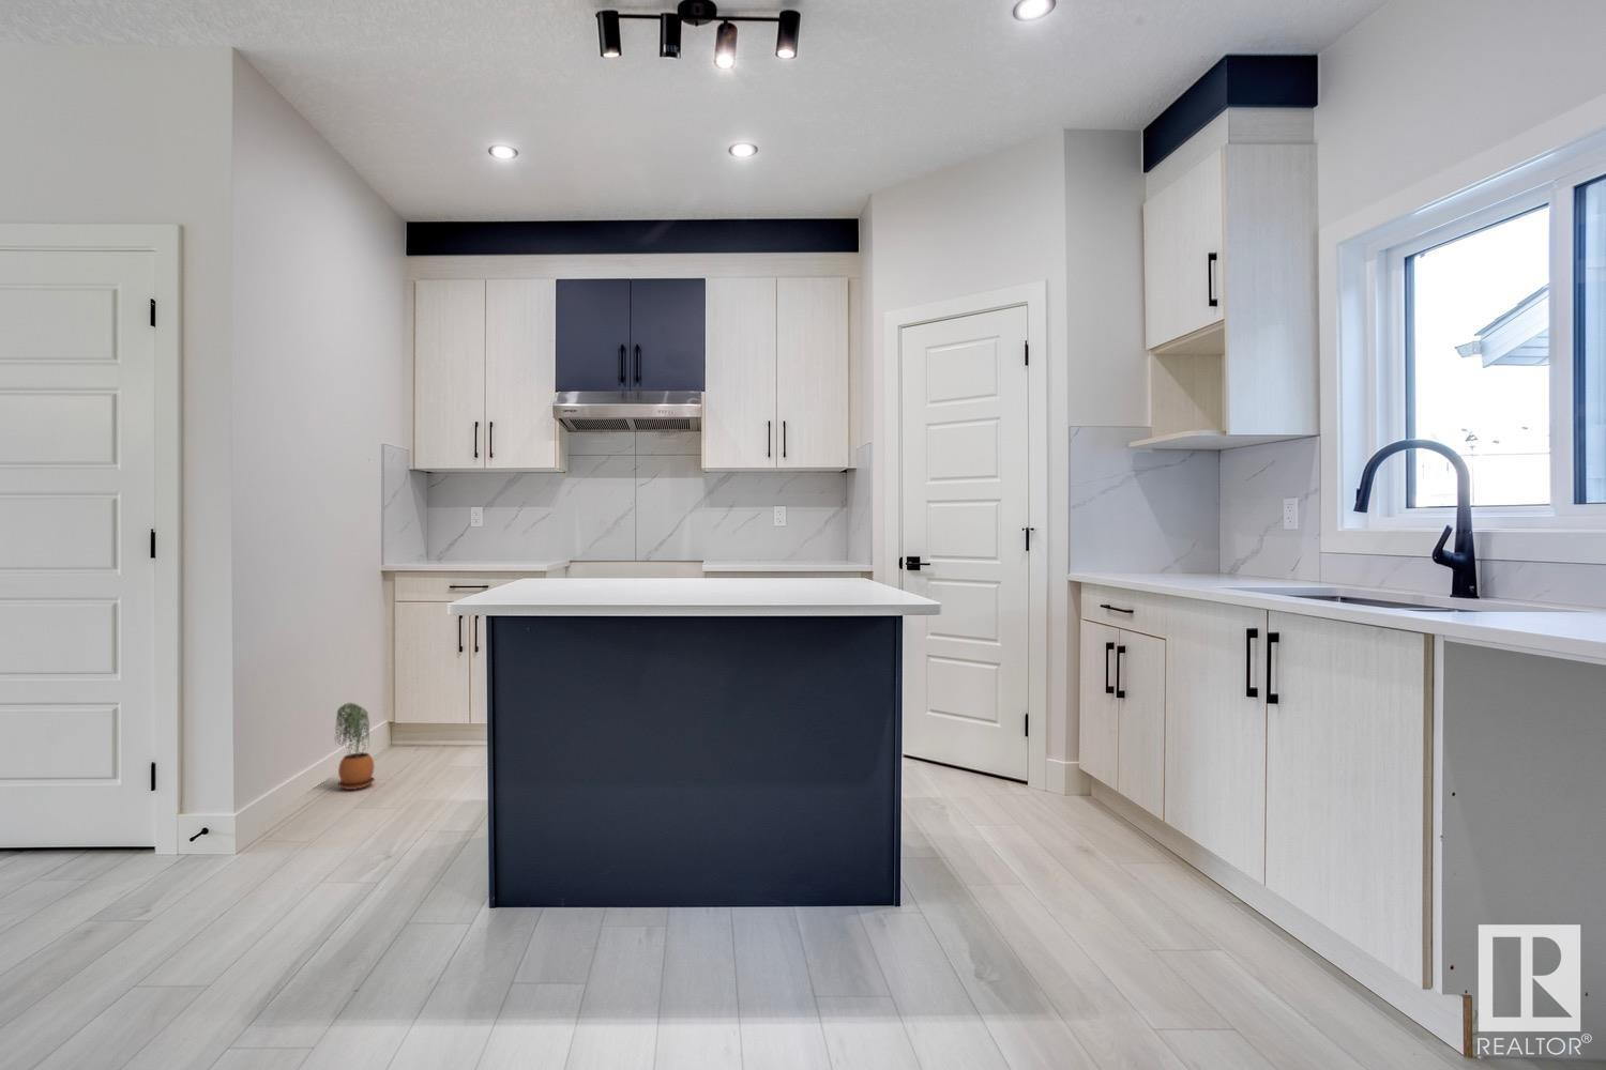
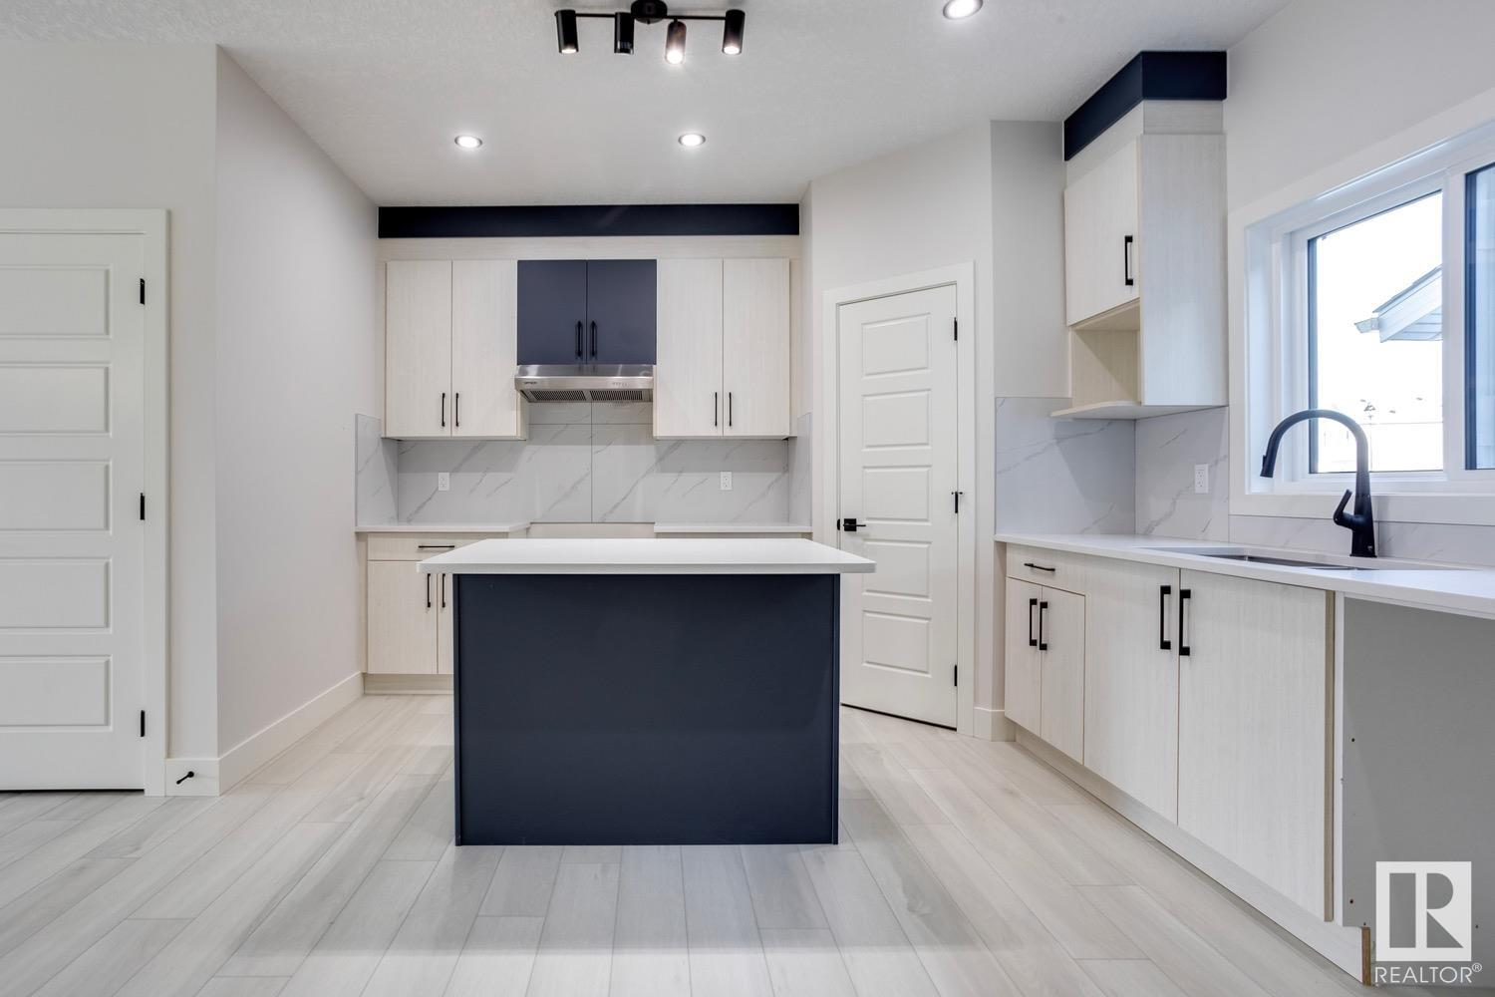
- potted plant (351, 746)
